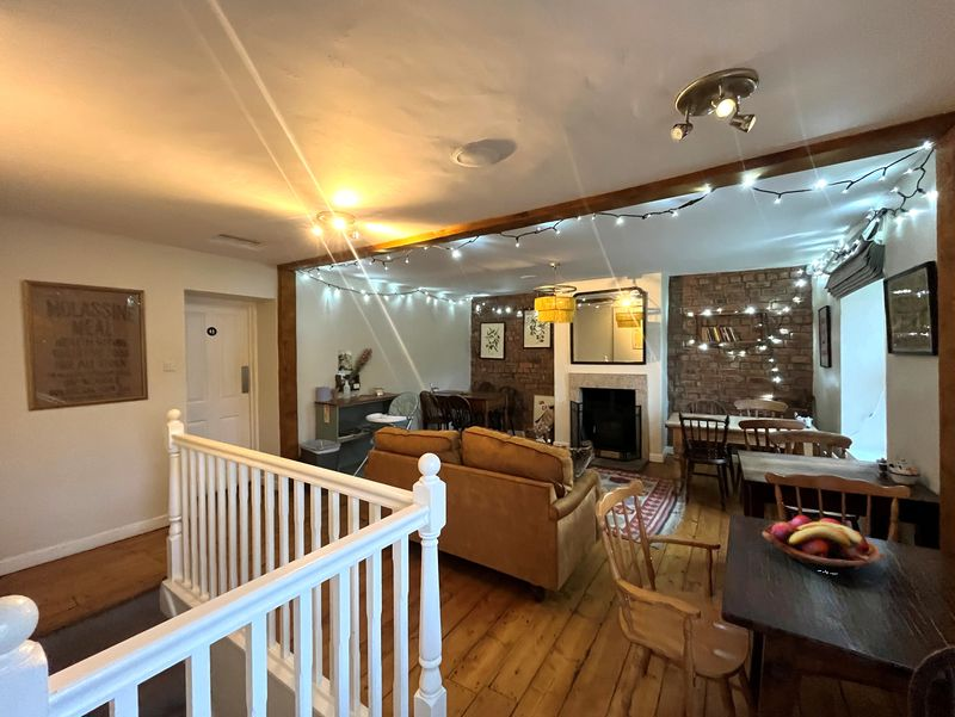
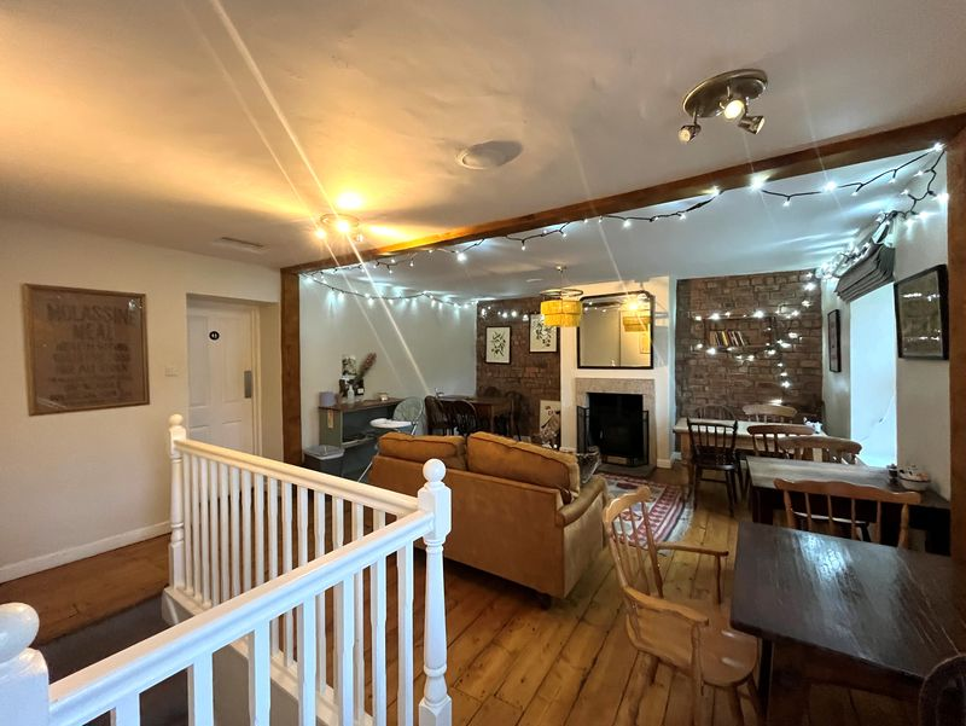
- fruit basket (818, 538)
